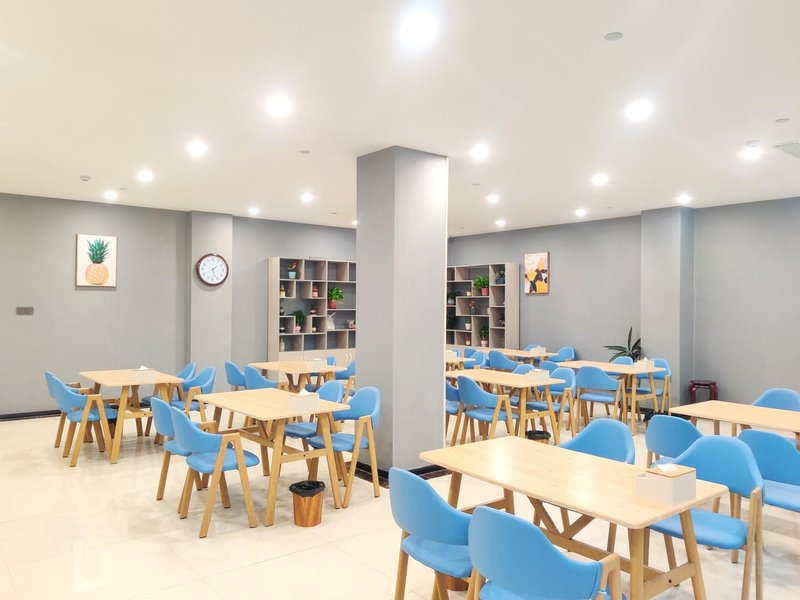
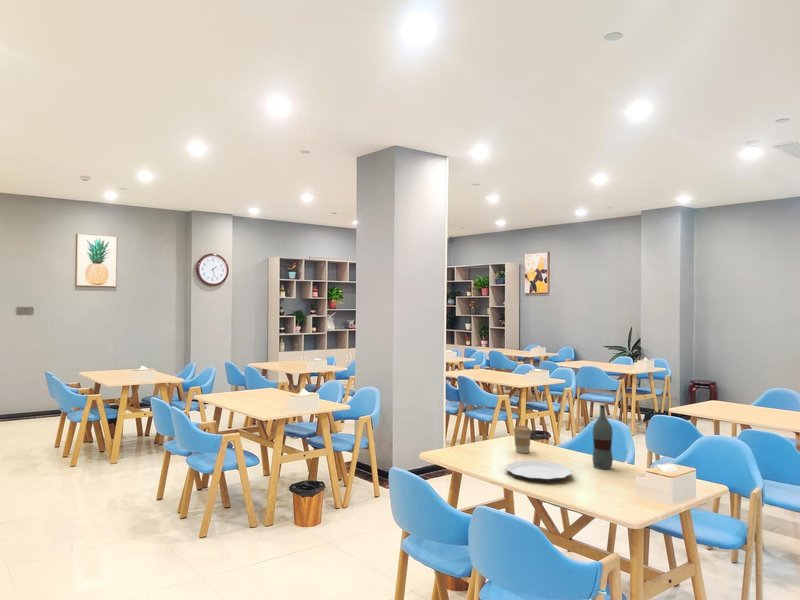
+ coffee cup (522, 439)
+ bottle (602, 436)
+ plate (538, 471)
